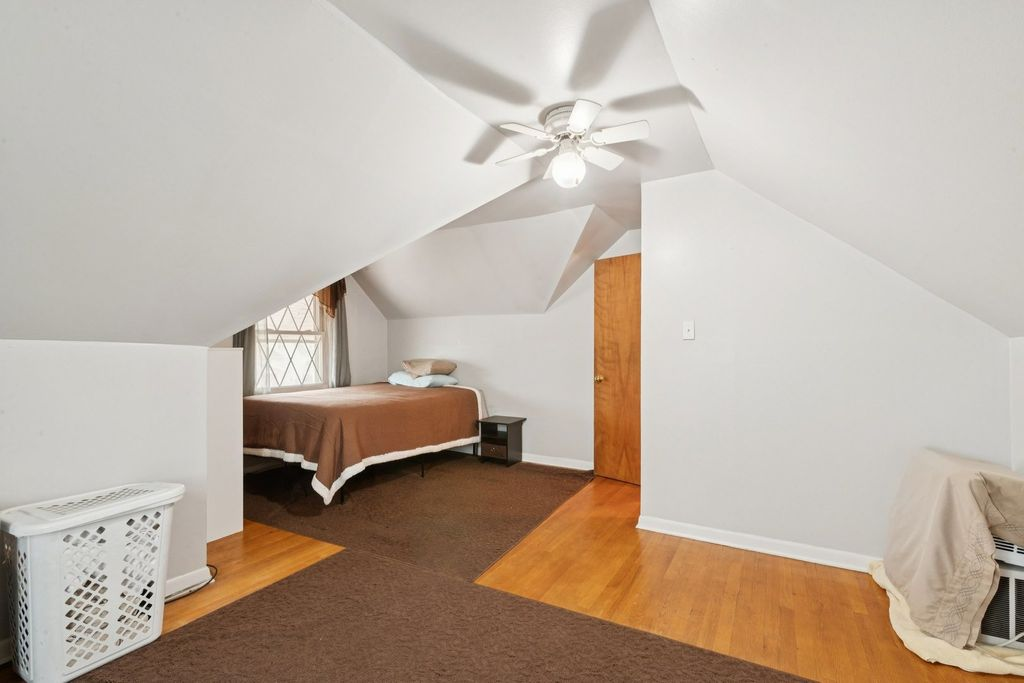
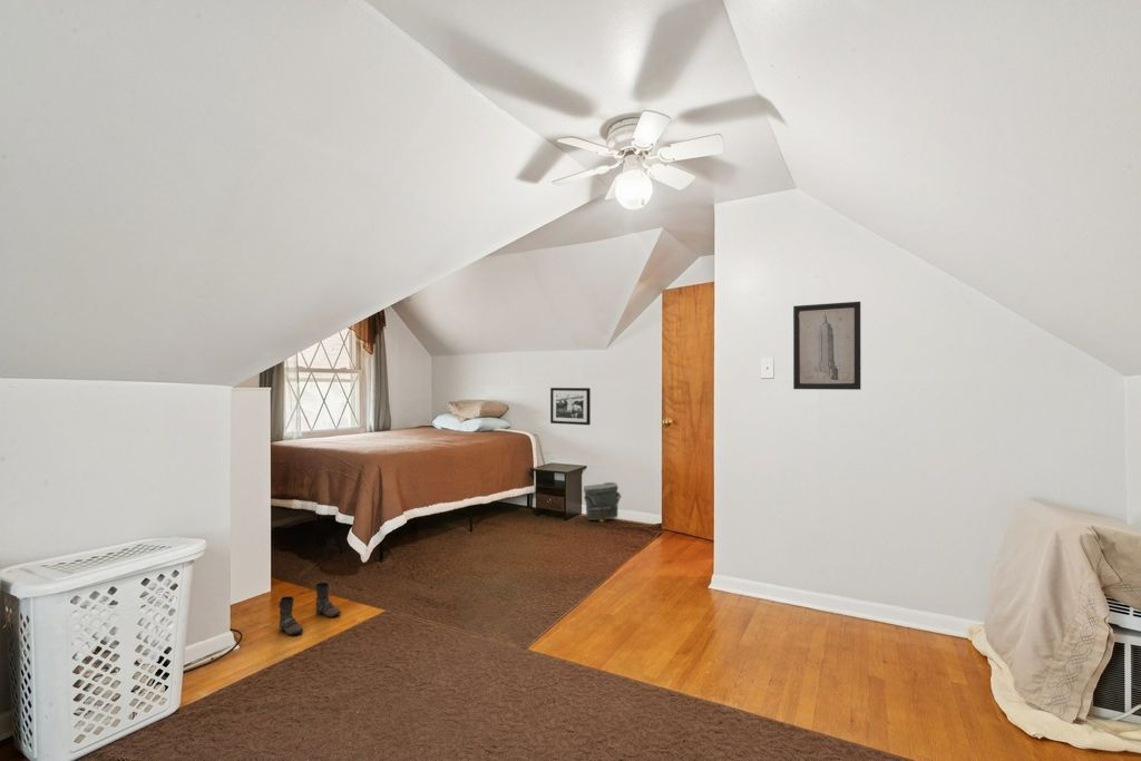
+ boots (315, 607)
+ picture frame (569, 406)
+ bag (602, 501)
+ wall art (826, 347)
